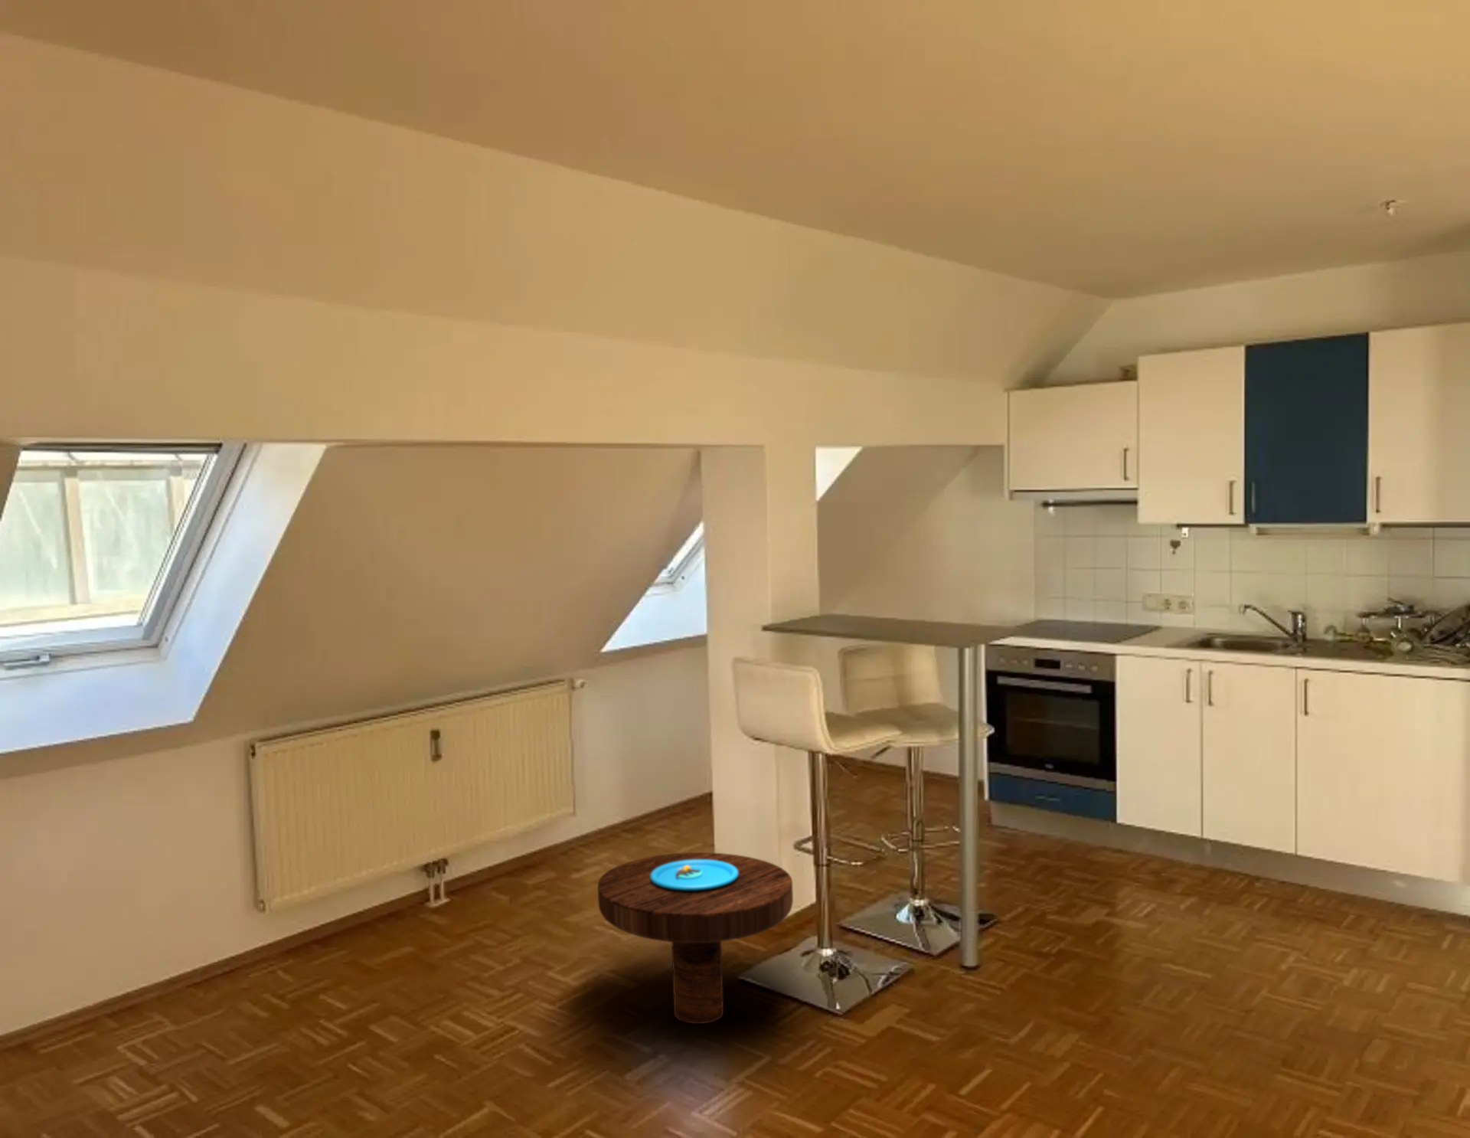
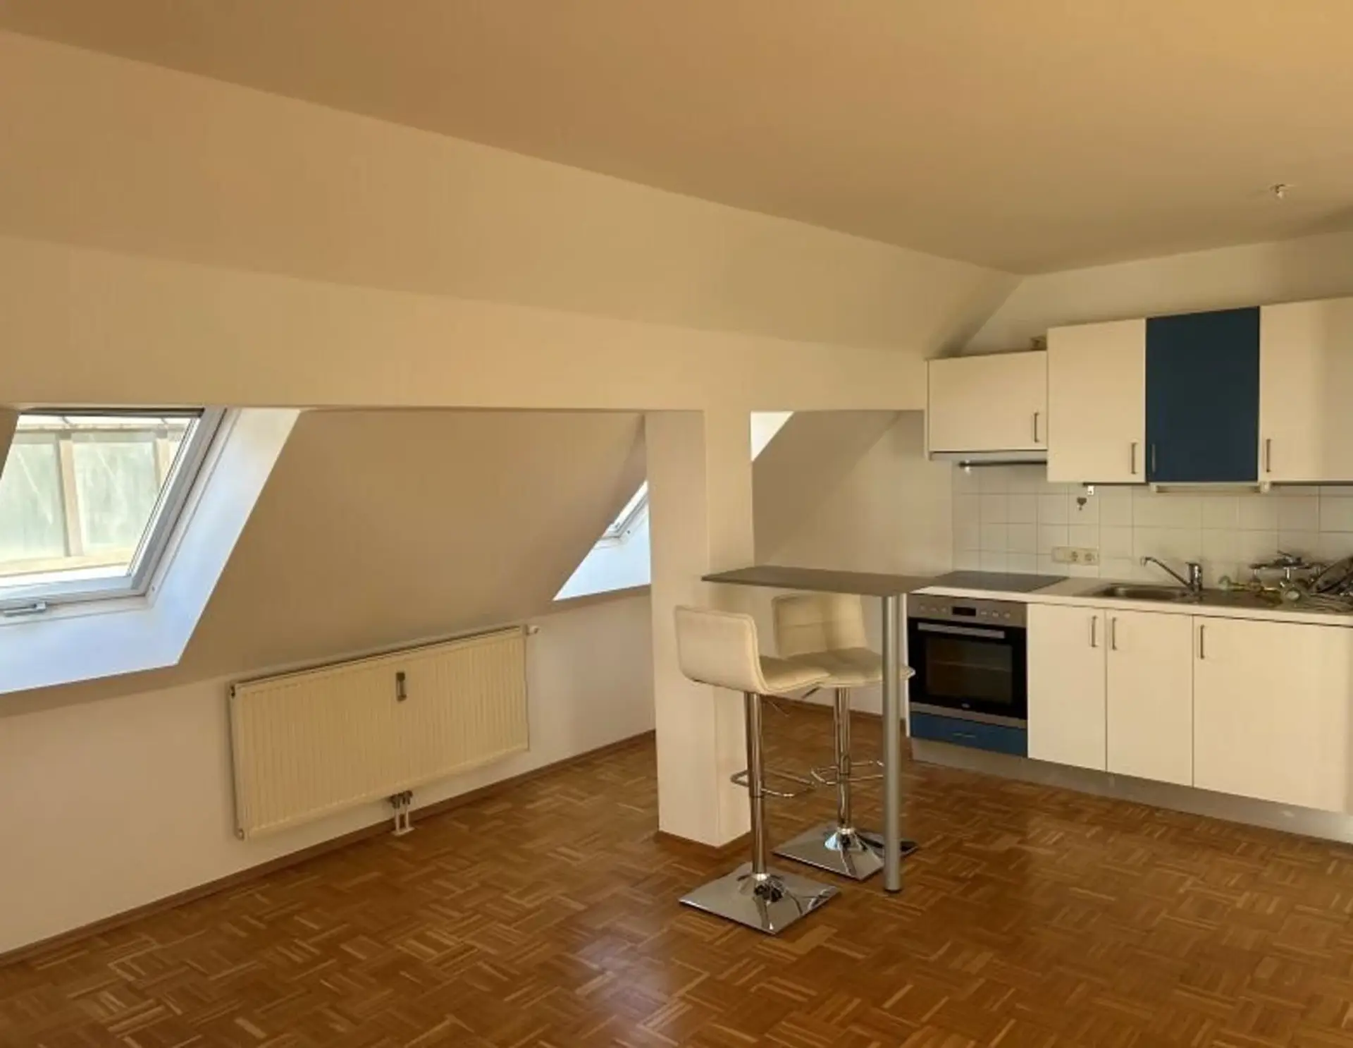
- side table (696, 944)
